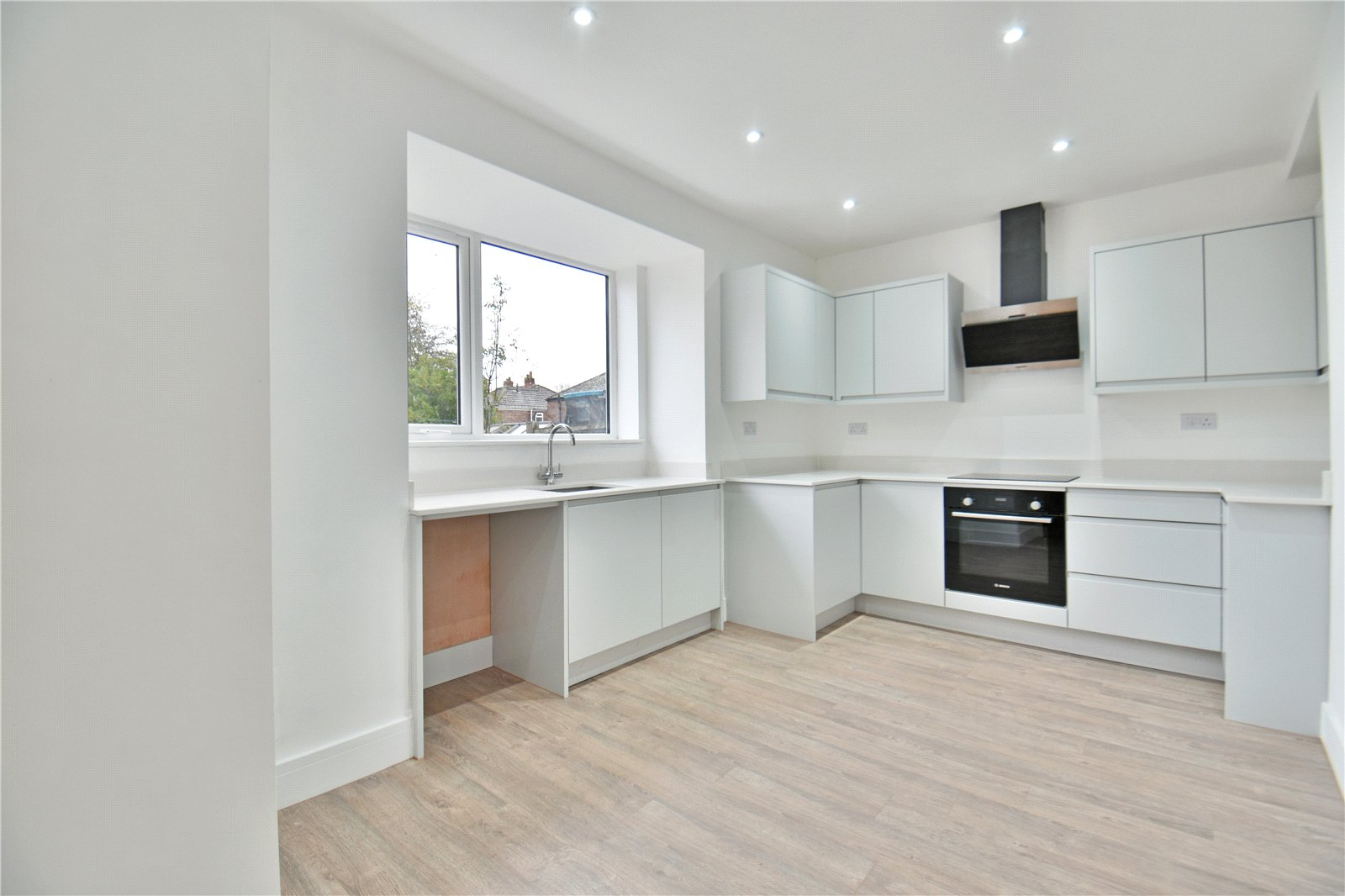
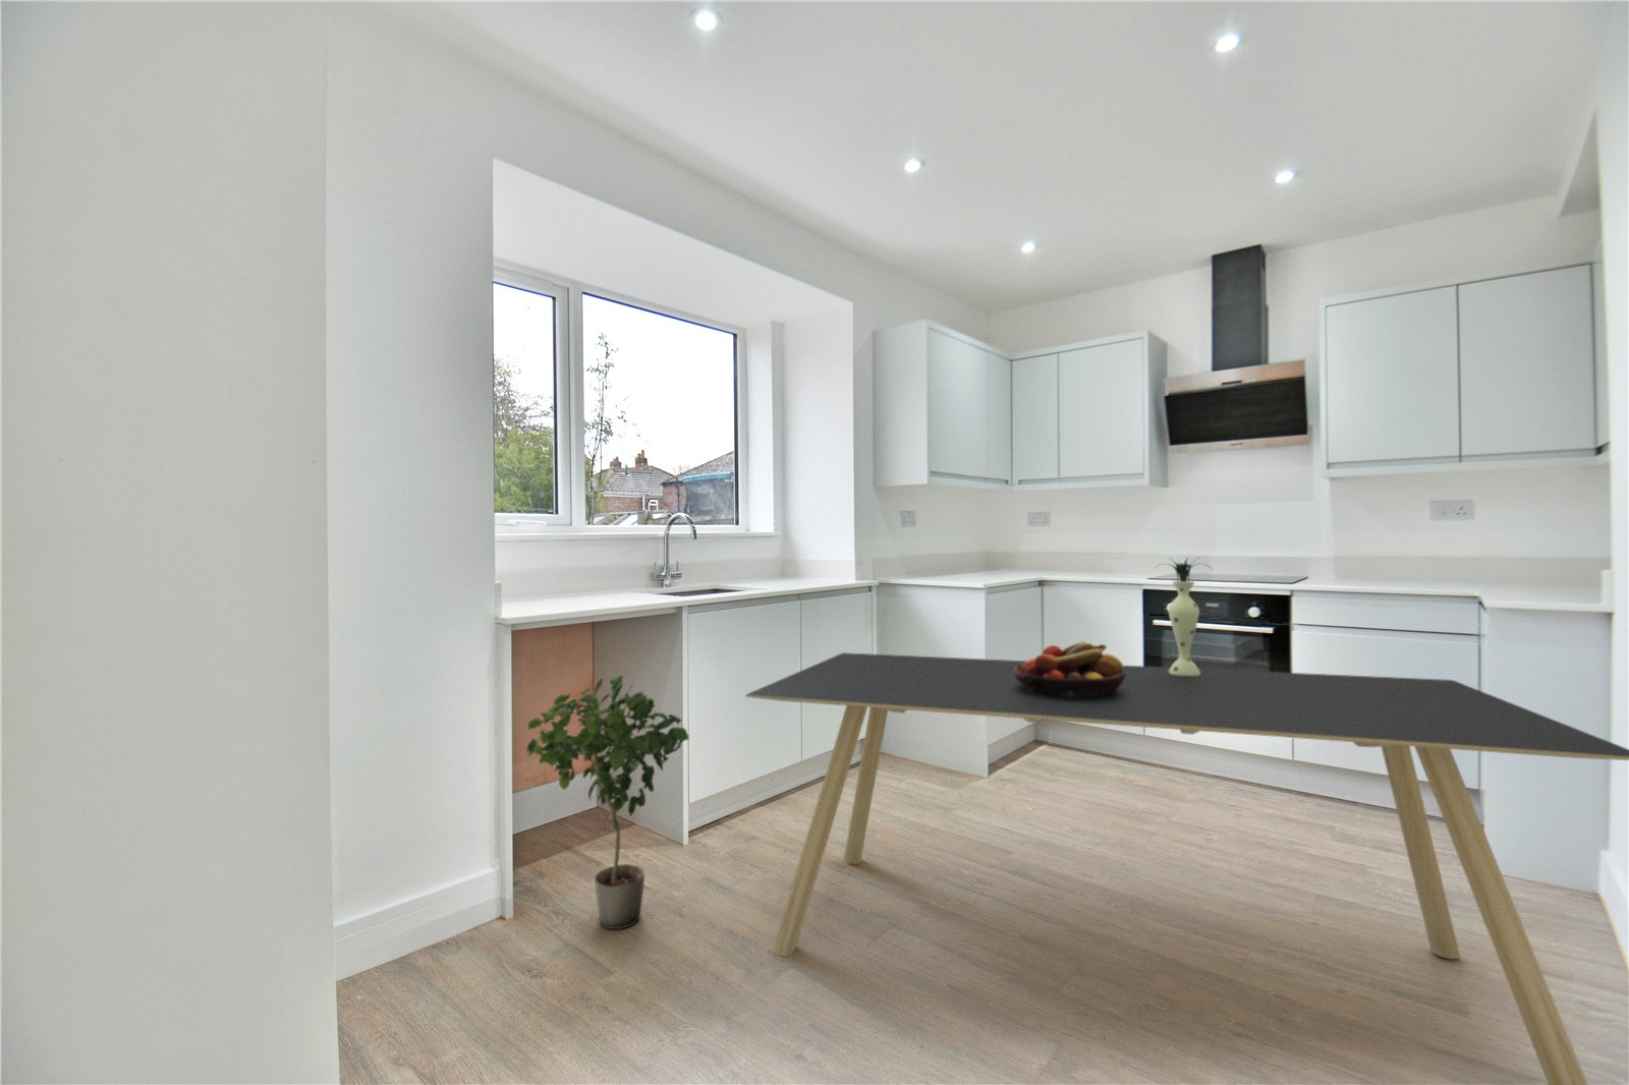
+ vase (1185, 614)
+ dining table (1118, 724)
+ potted plant (608, 803)
+ fruit bowl (1067, 664)
